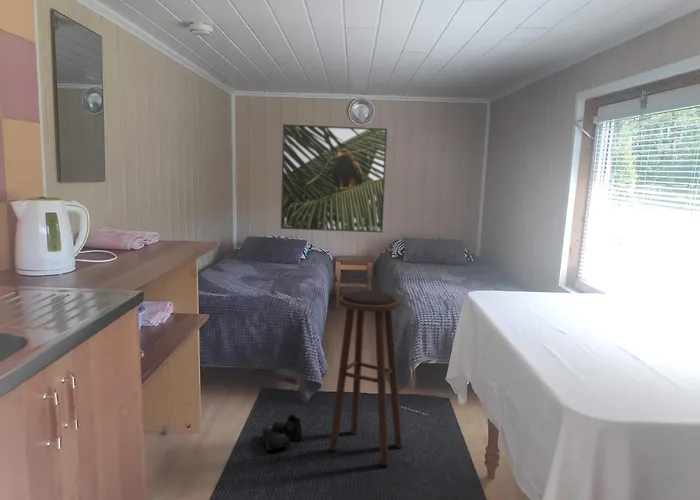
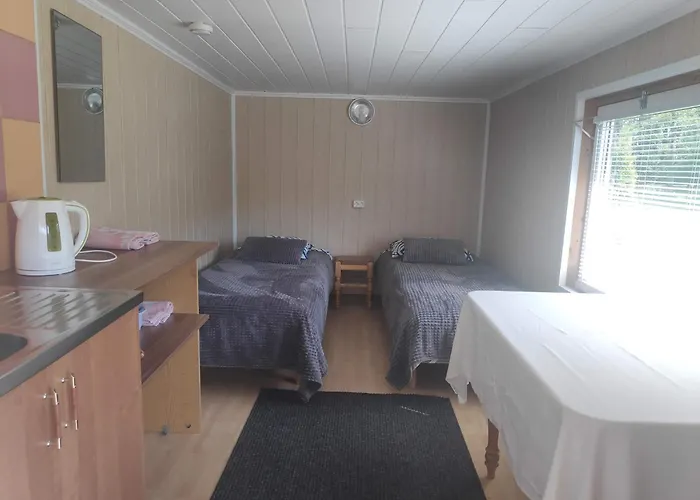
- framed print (333, 179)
- stool (366, 376)
- boots (278, 430)
